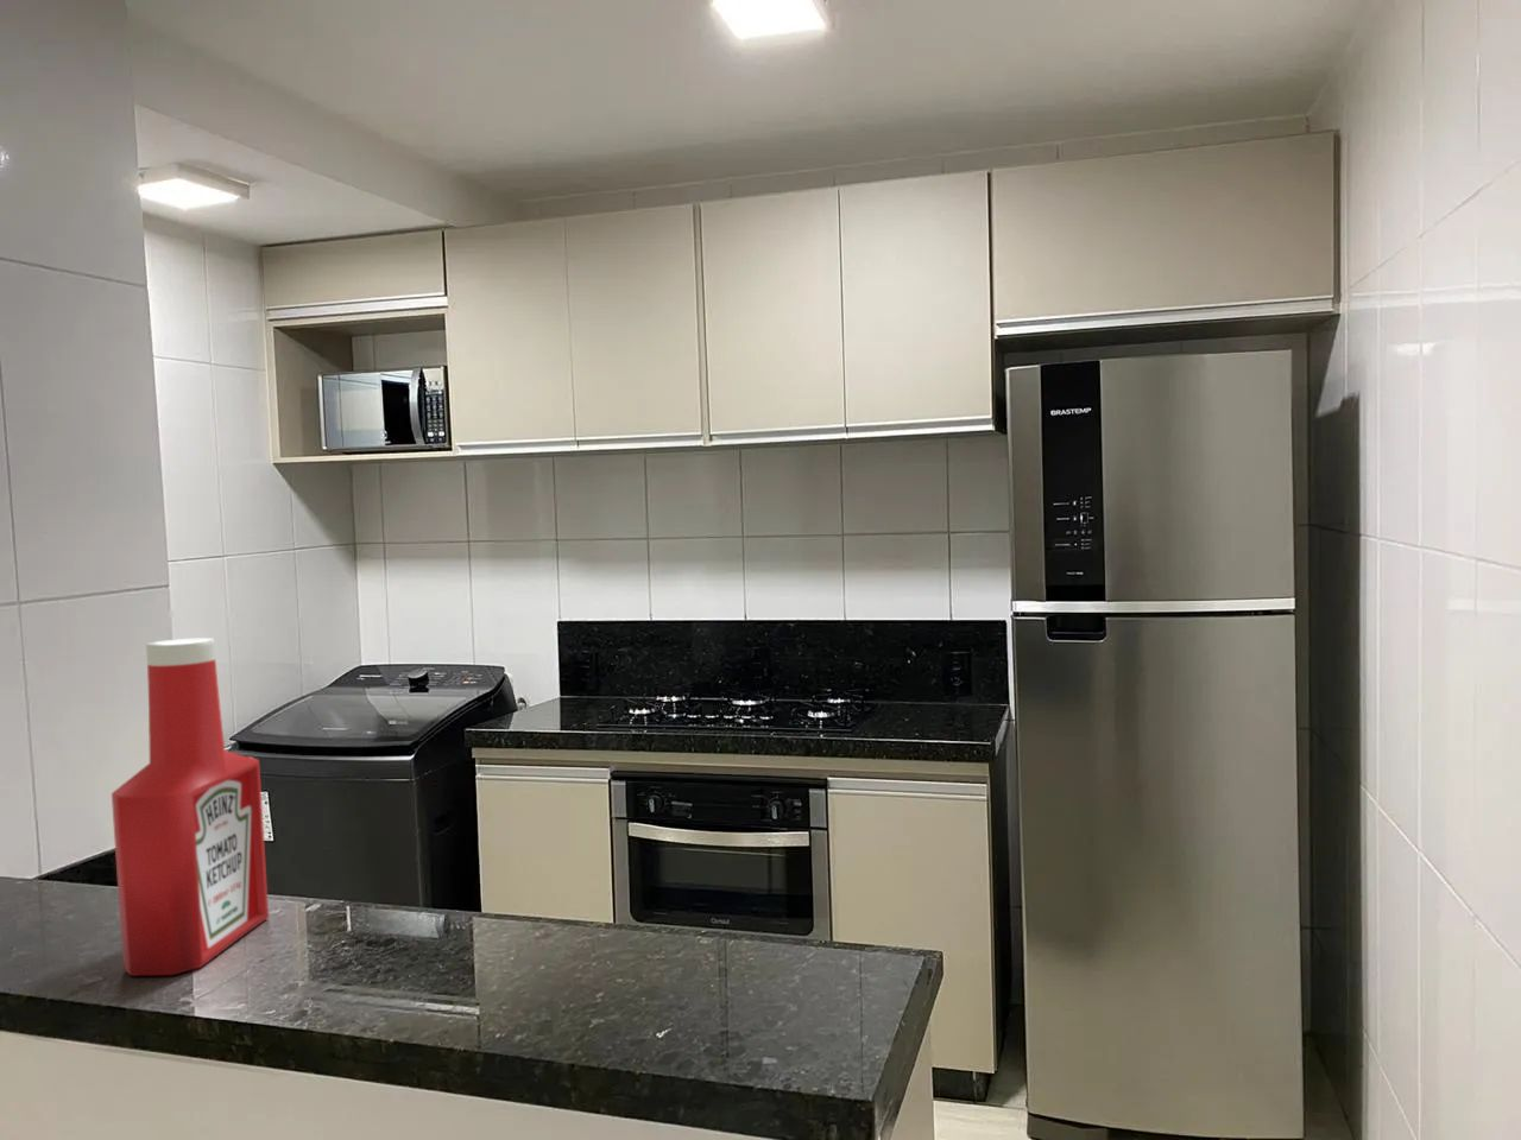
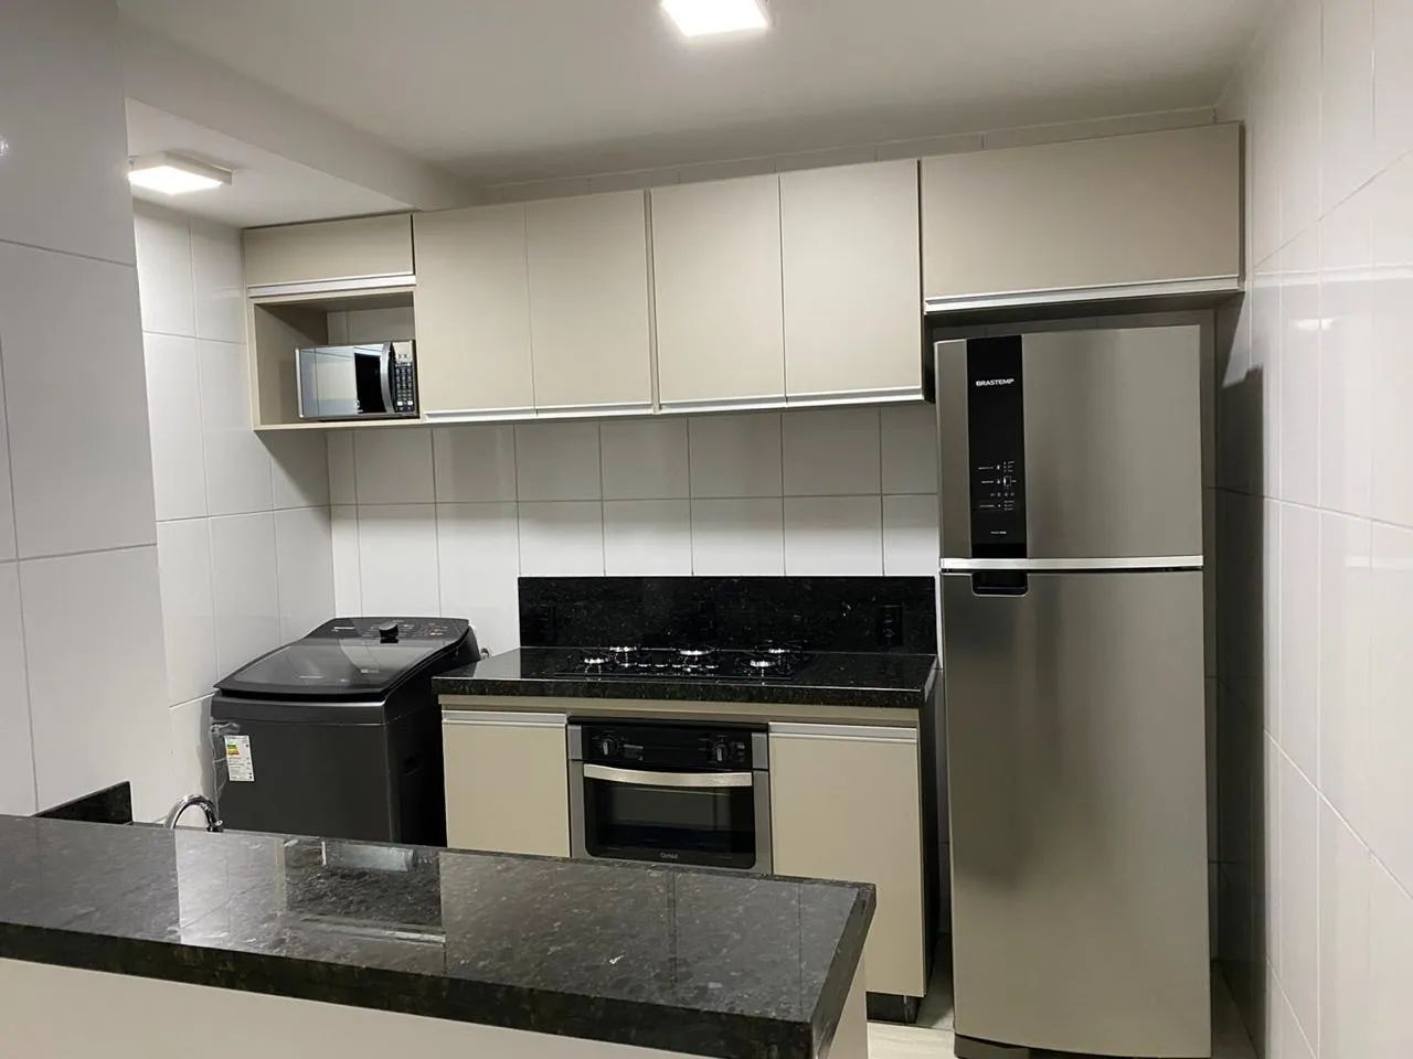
- soap bottle (190, 792)
